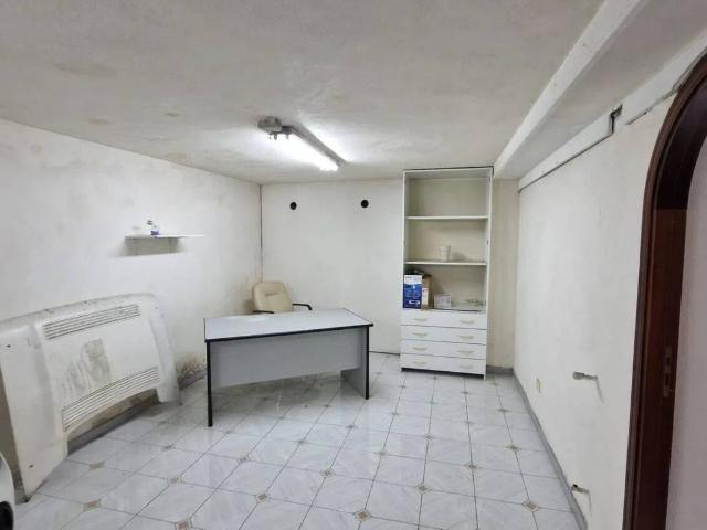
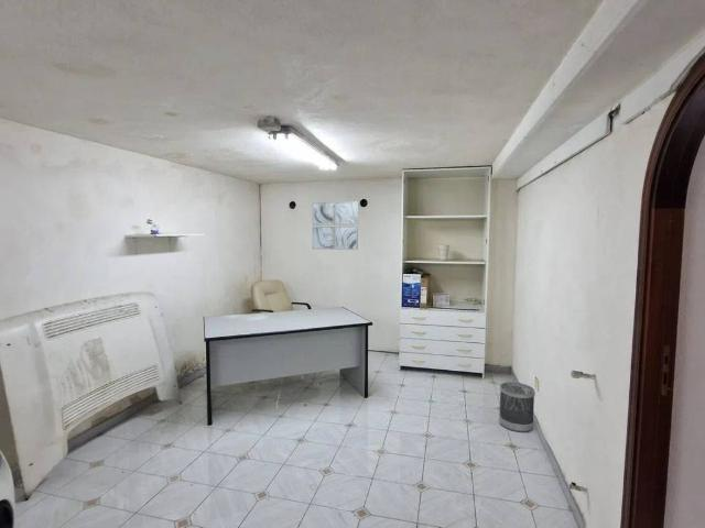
+ wall art (334, 224)
+ wastebasket (516, 406)
